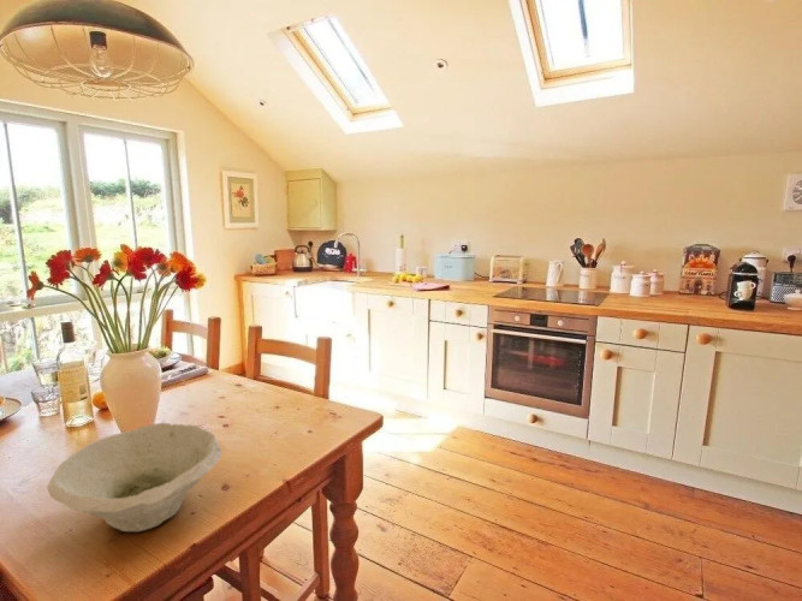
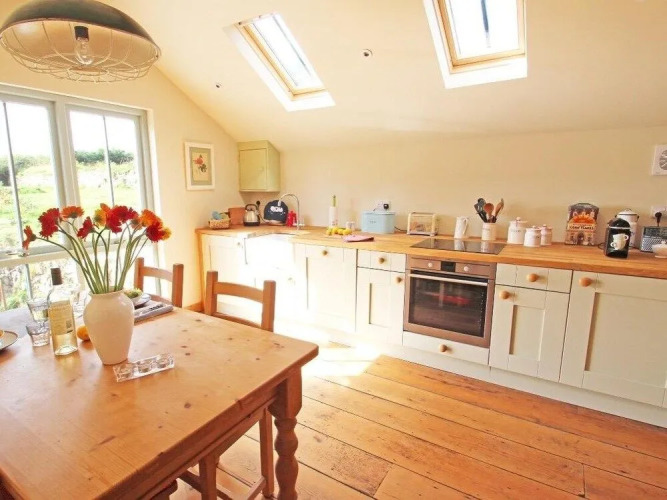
- bowl (143, 481)
